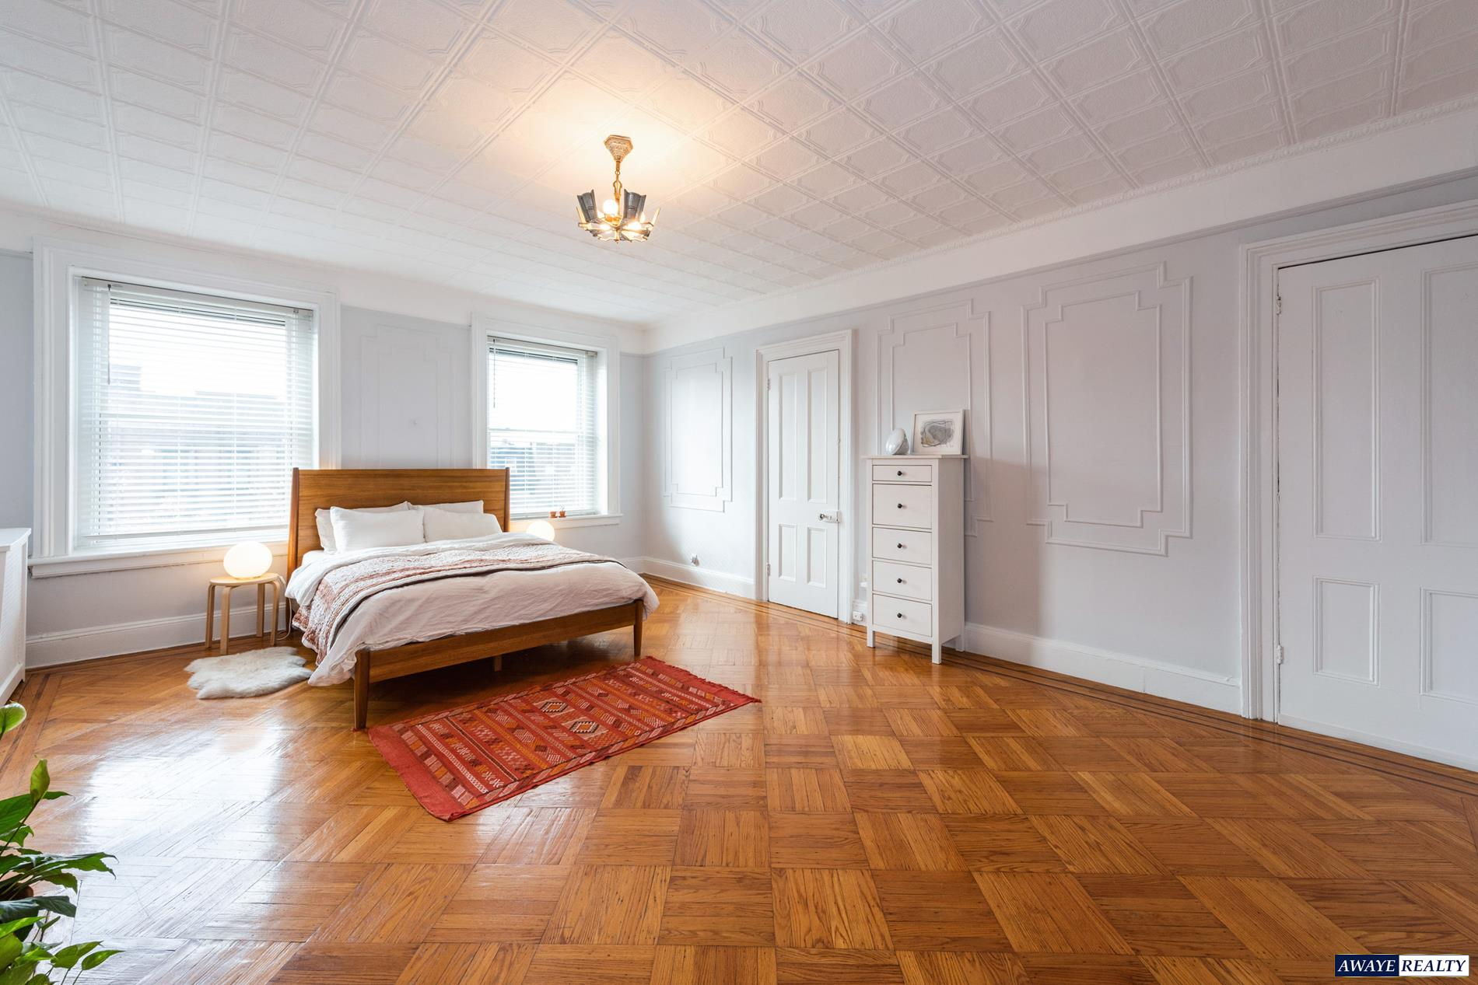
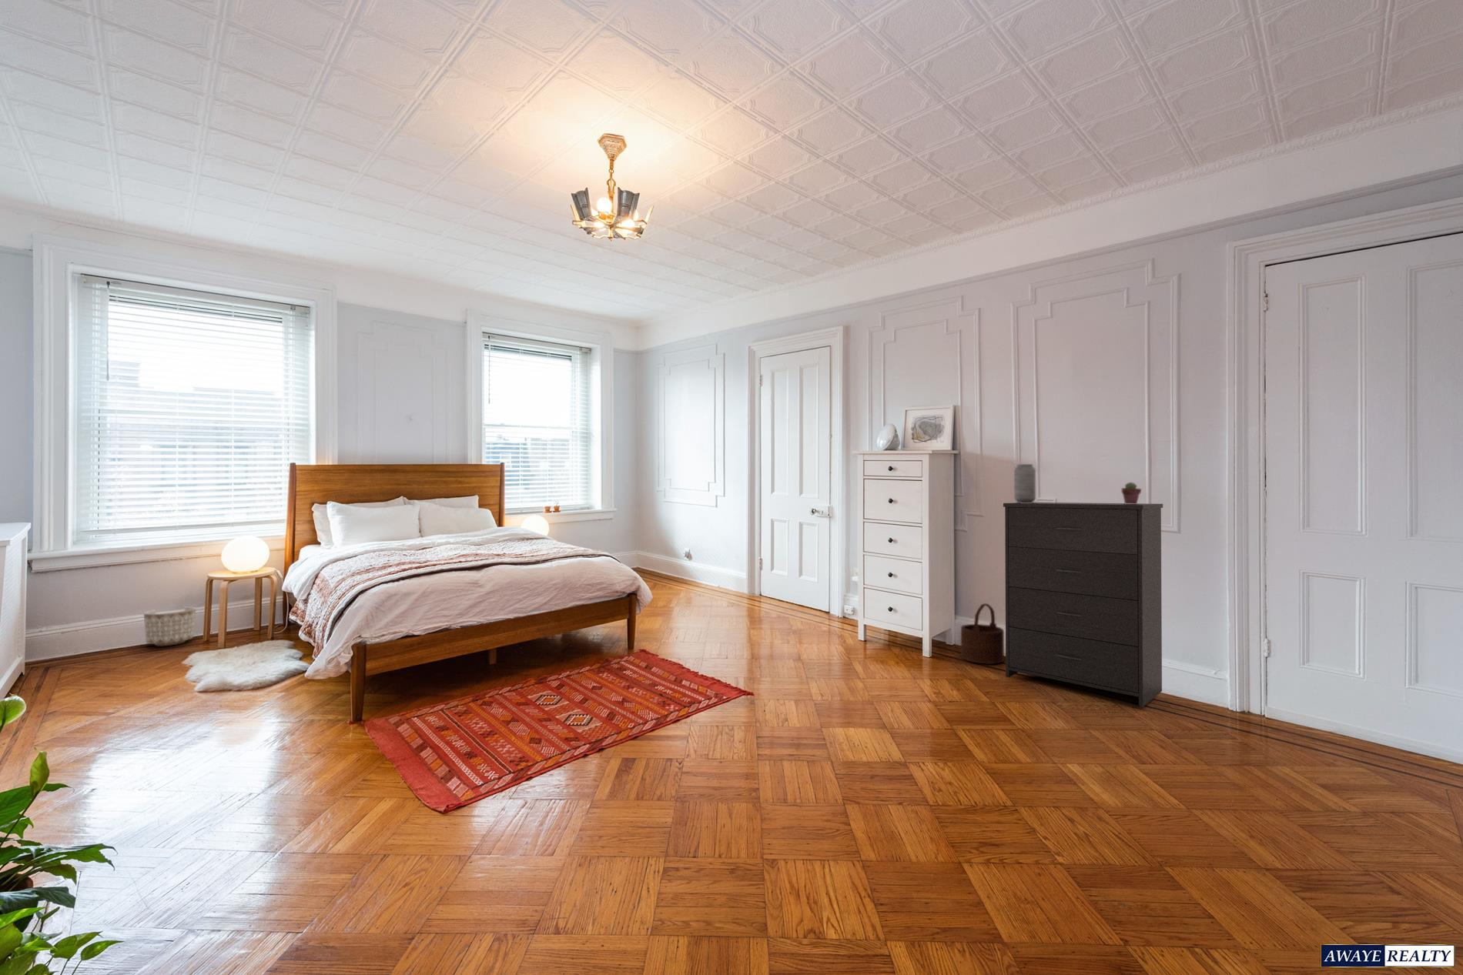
+ vase (1024, 483)
+ wooden bucket (982, 630)
+ planter (170, 627)
+ dresser (1080, 593)
+ potted succulent (1131, 493)
